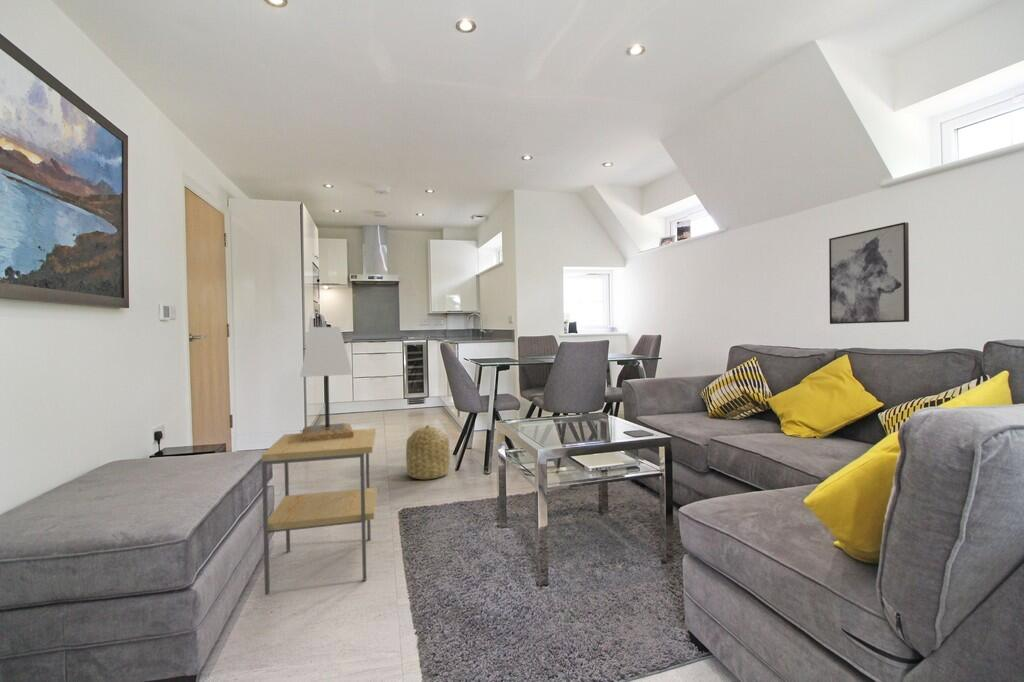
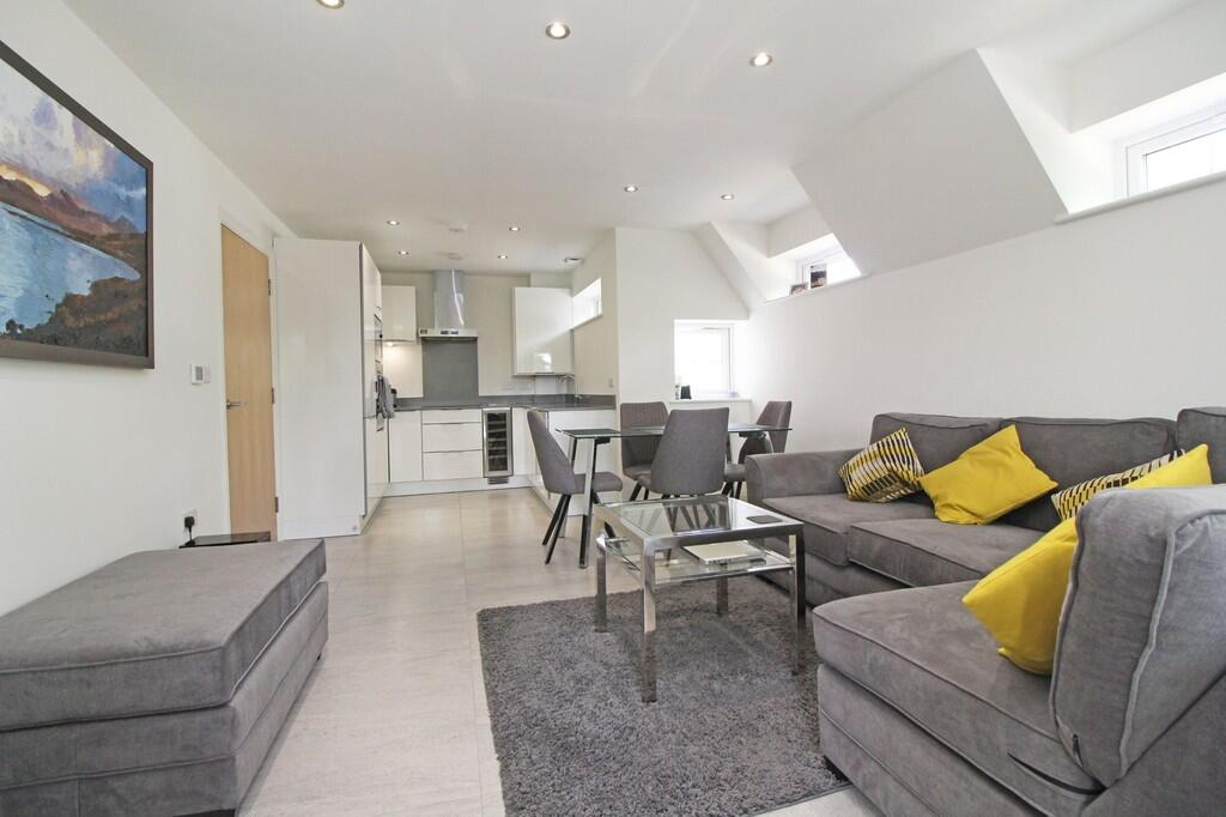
- side table (326, 502)
- basket (428, 450)
- lamp (326, 380)
- wall art (866, 277)
